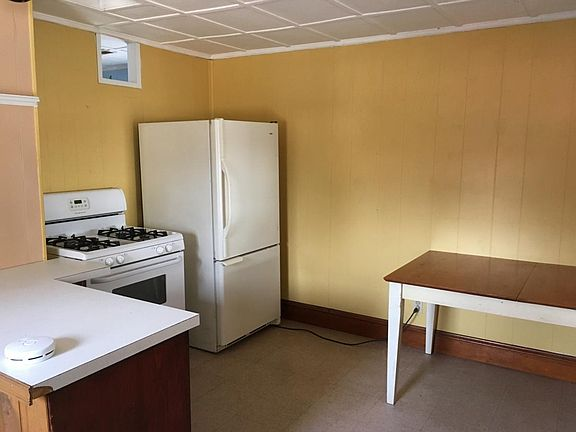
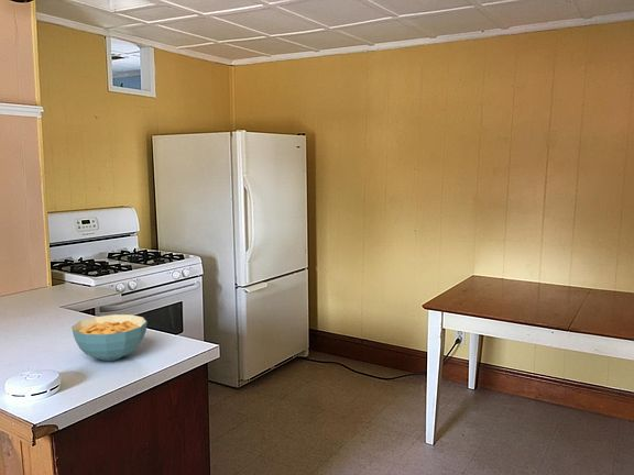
+ cereal bowl (110, 340)
